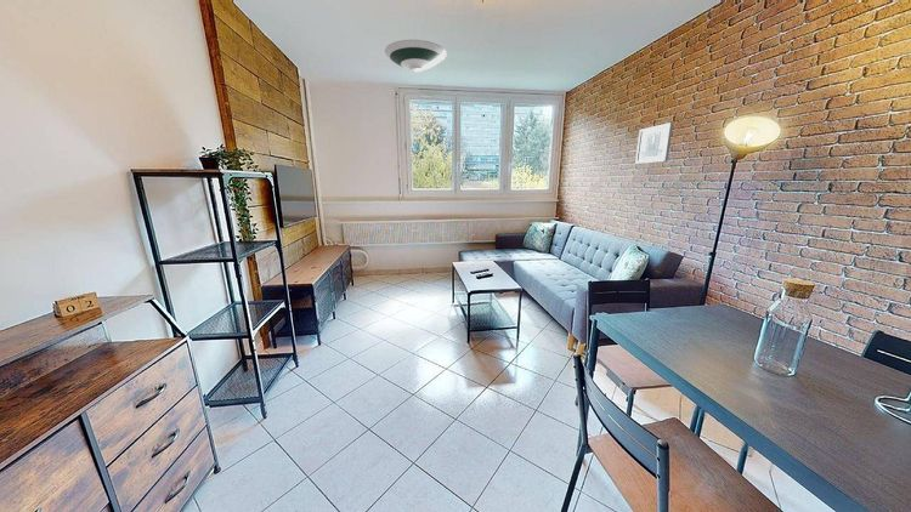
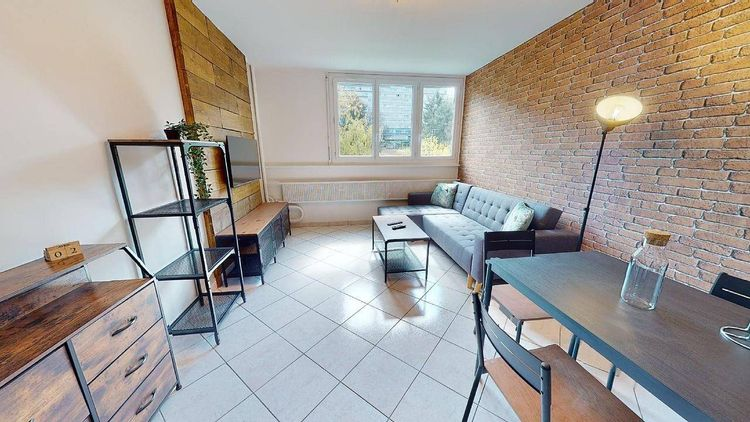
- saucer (415, 62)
- wall art (652, 144)
